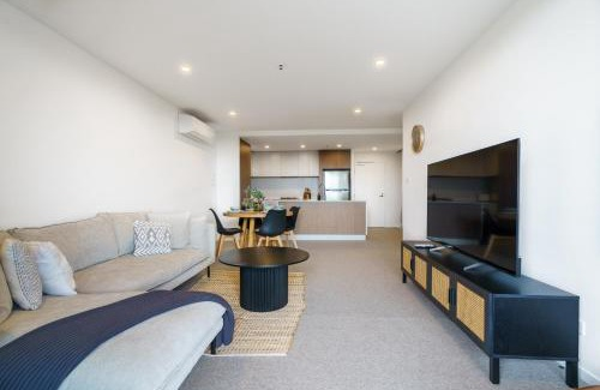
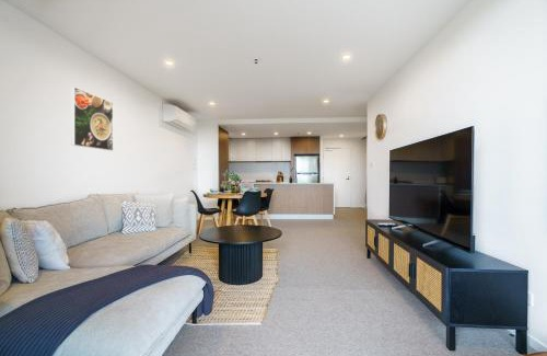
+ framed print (94, 122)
